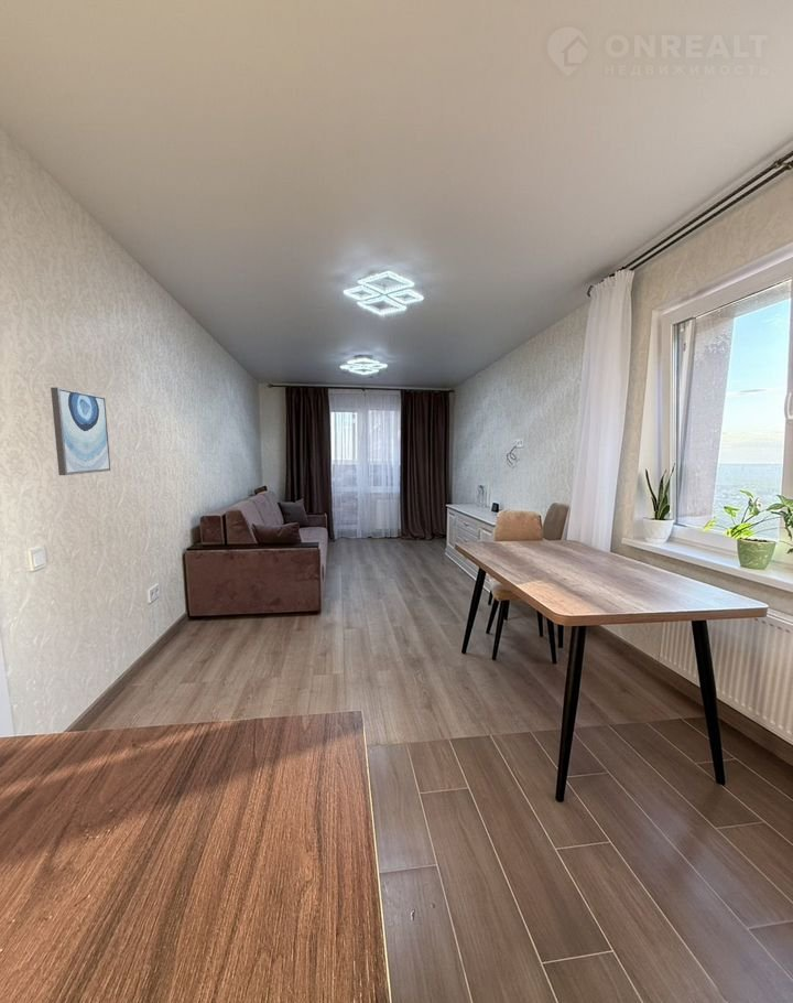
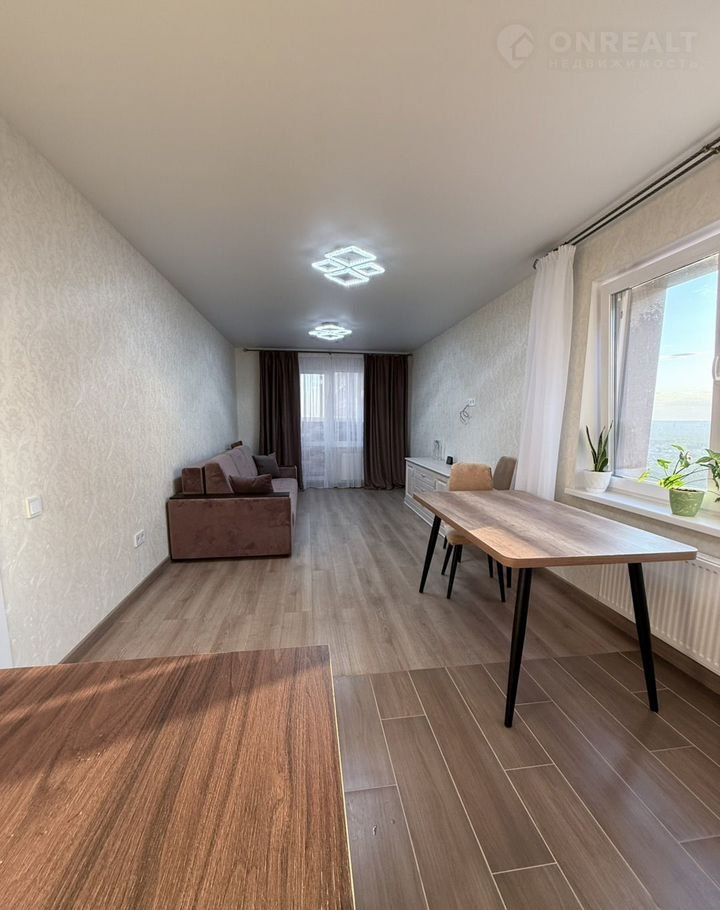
- wall art (84, 433)
